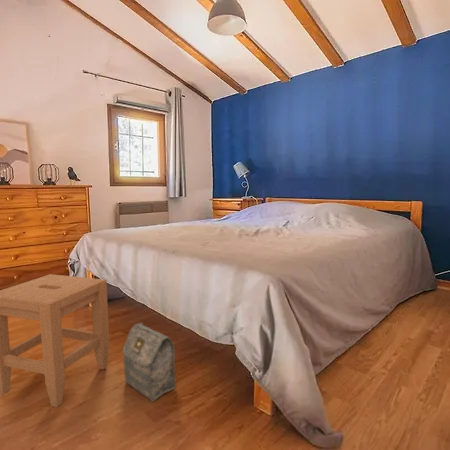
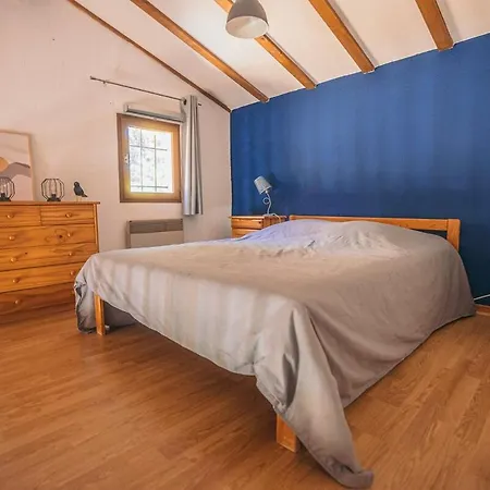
- stool (53, 333)
- bag (148, 357)
